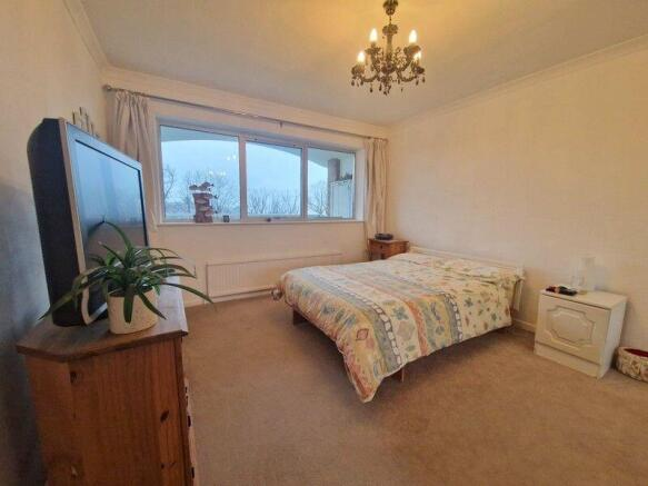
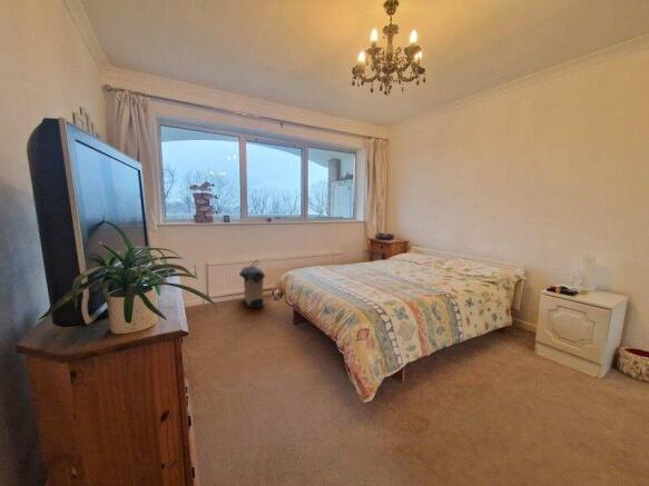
+ laundry hamper (252, 280)
